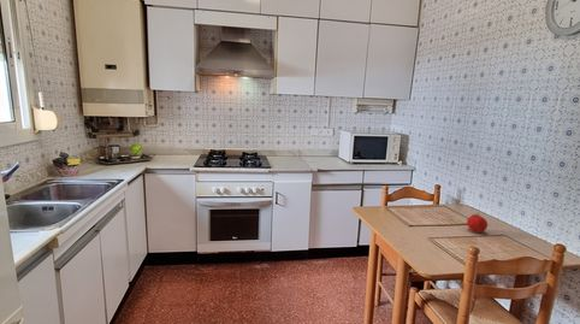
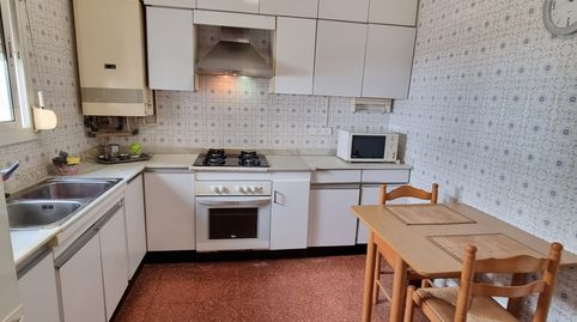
- fruit (477, 222)
